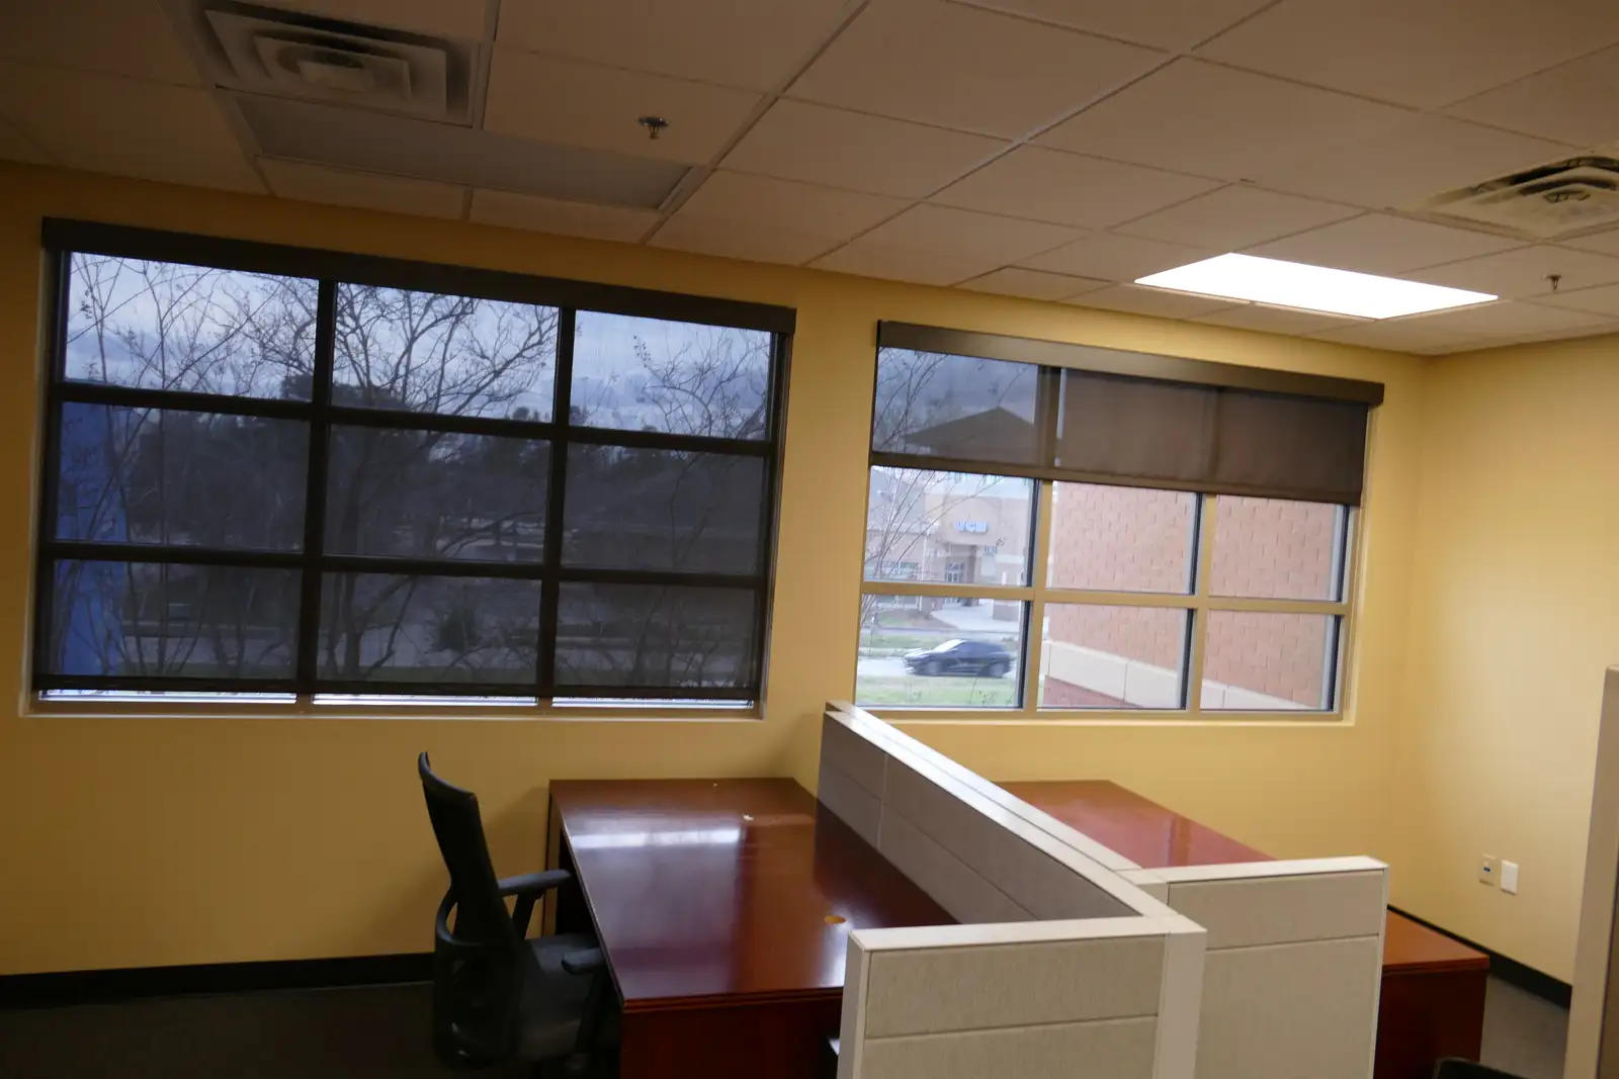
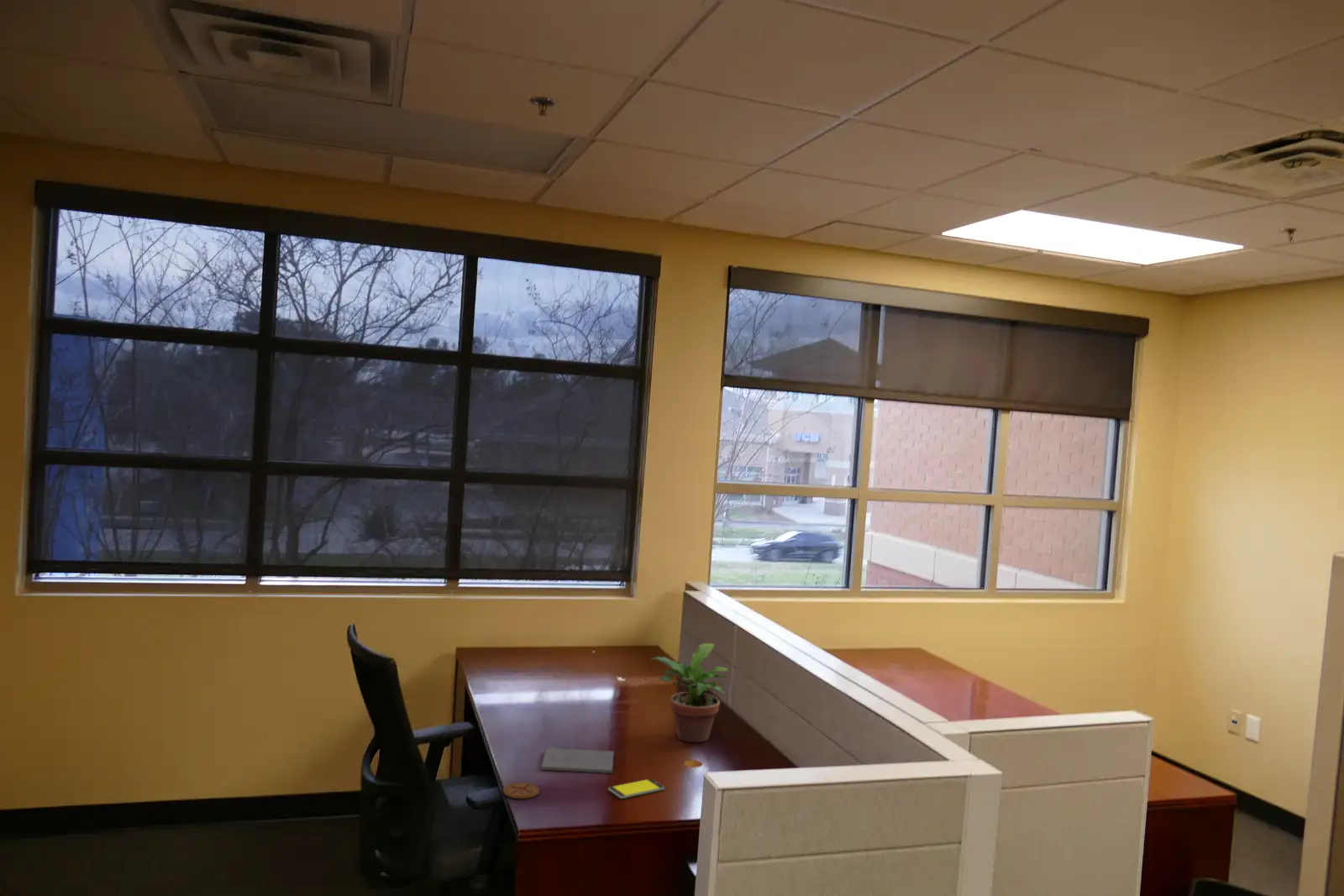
+ notepad (578, 760)
+ potted plant (691, 694)
+ coaster (521, 790)
+ smartphone (636, 788)
